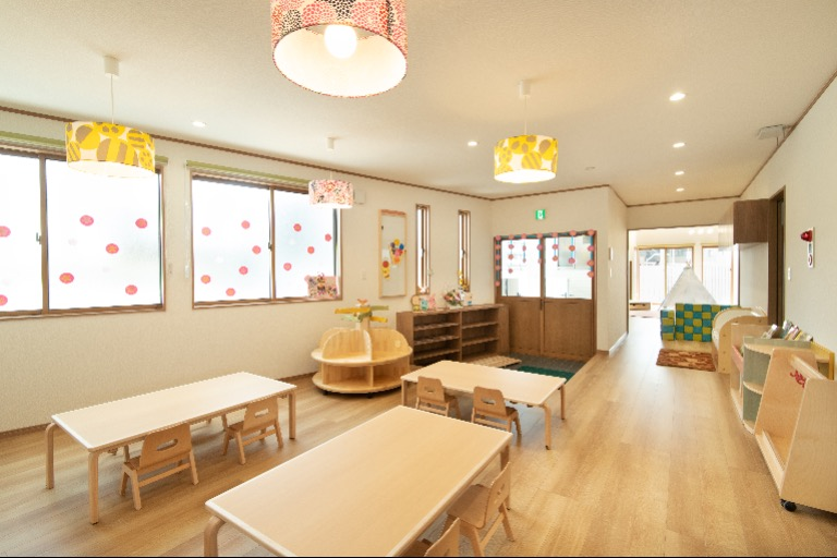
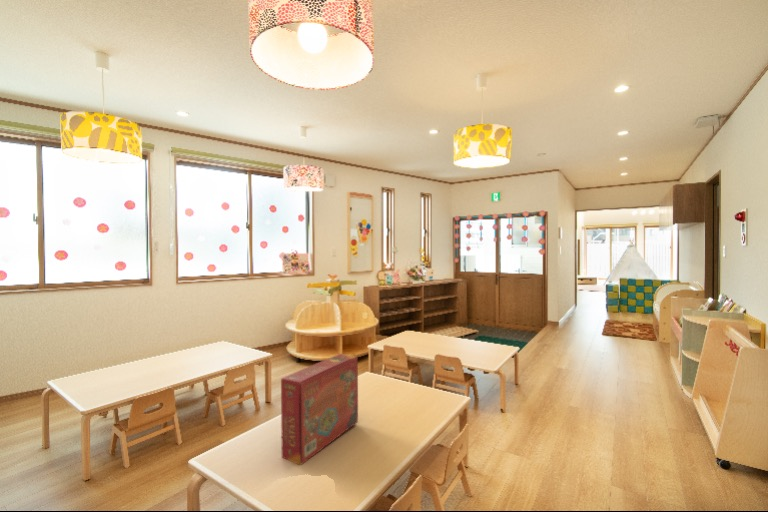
+ board game (323, 402)
